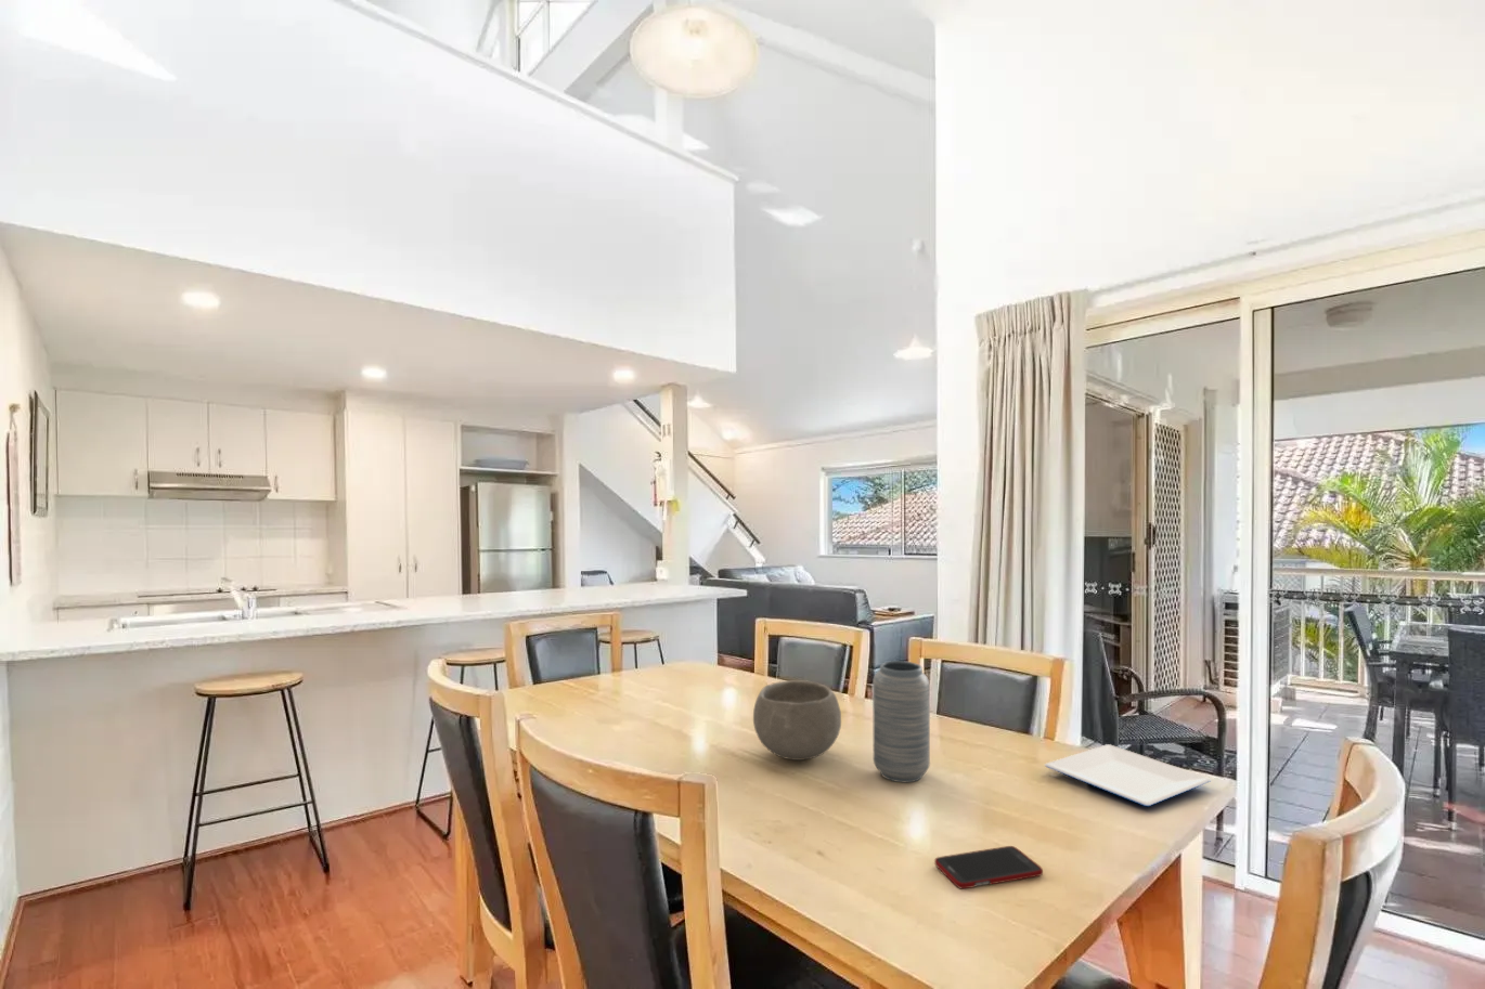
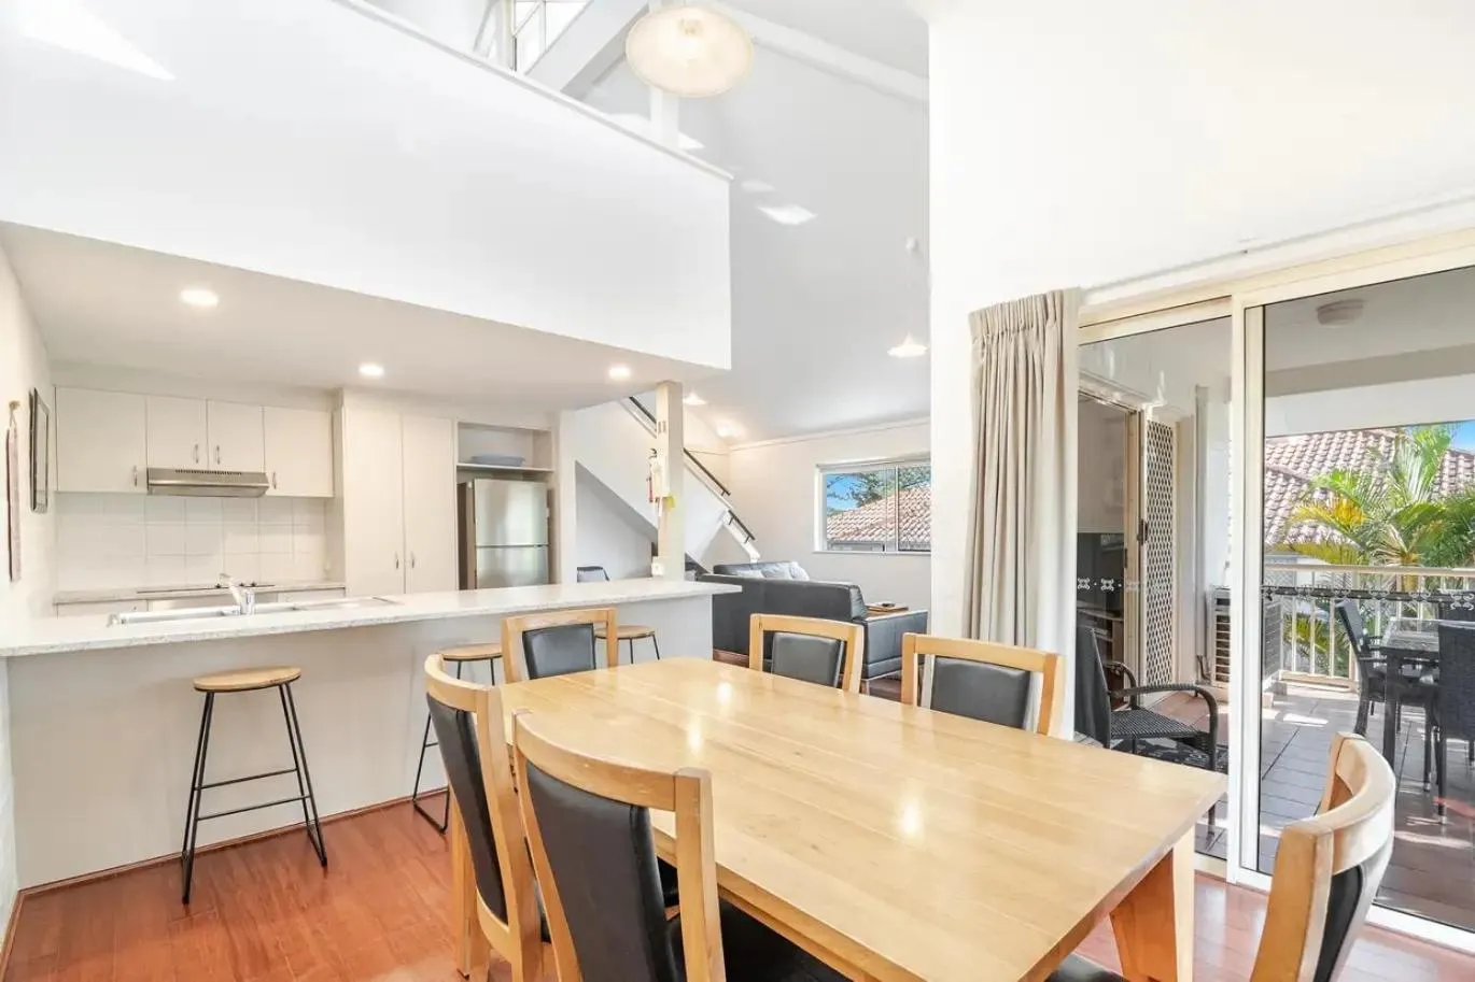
- plate (1125, 775)
- bowl (797, 723)
- cell phone (987, 866)
- vase (901, 720)
